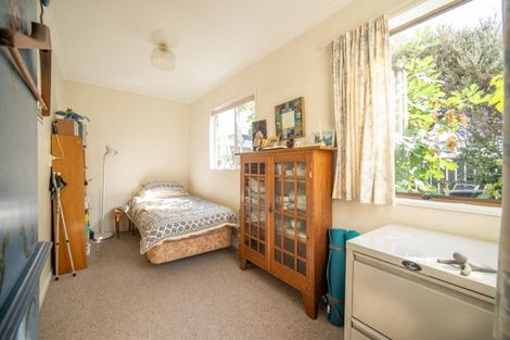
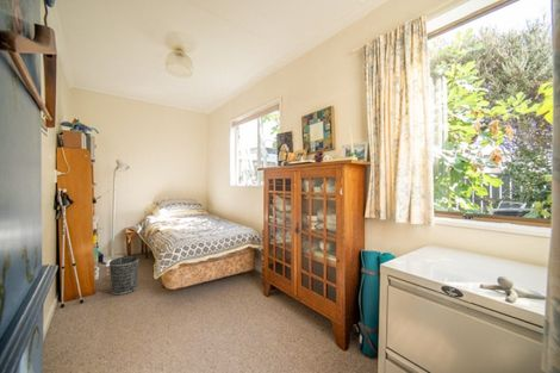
+ wastebasket (124, 274)
